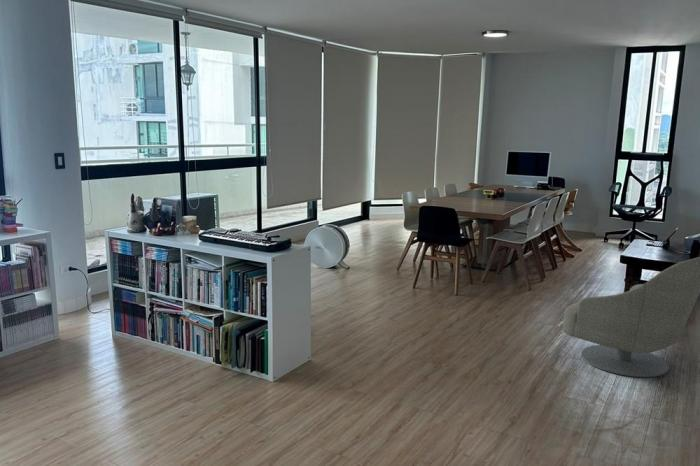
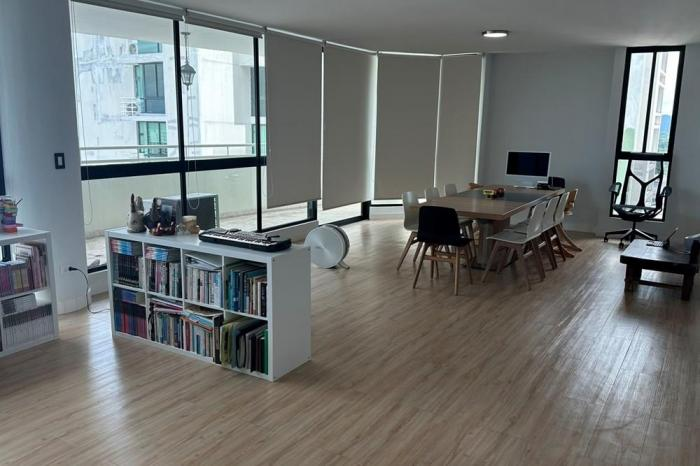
- armchair (637, 305)
